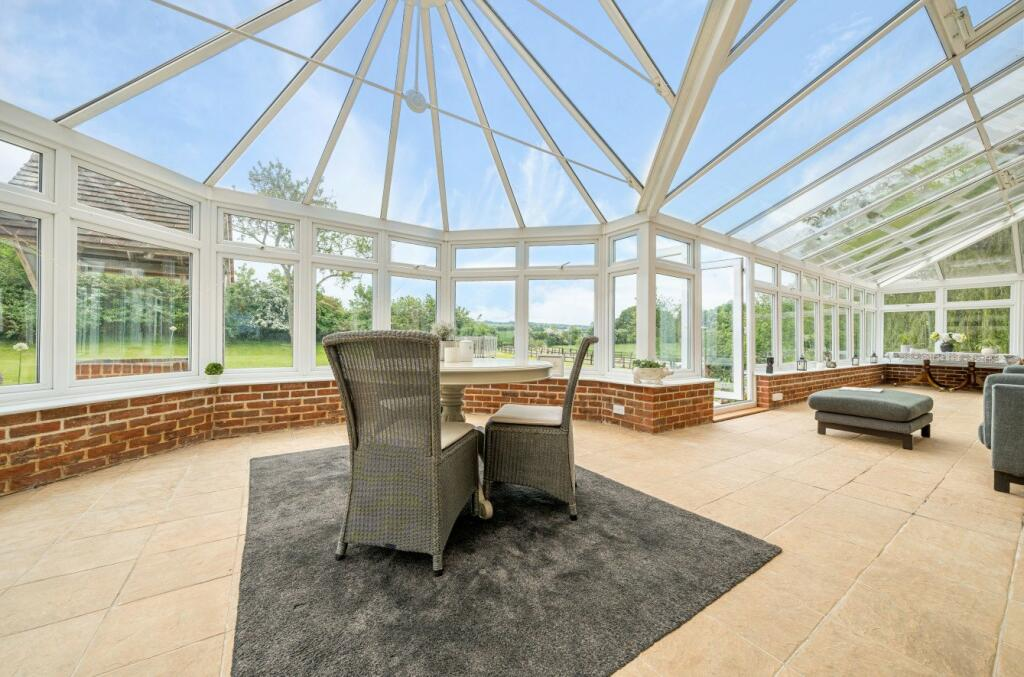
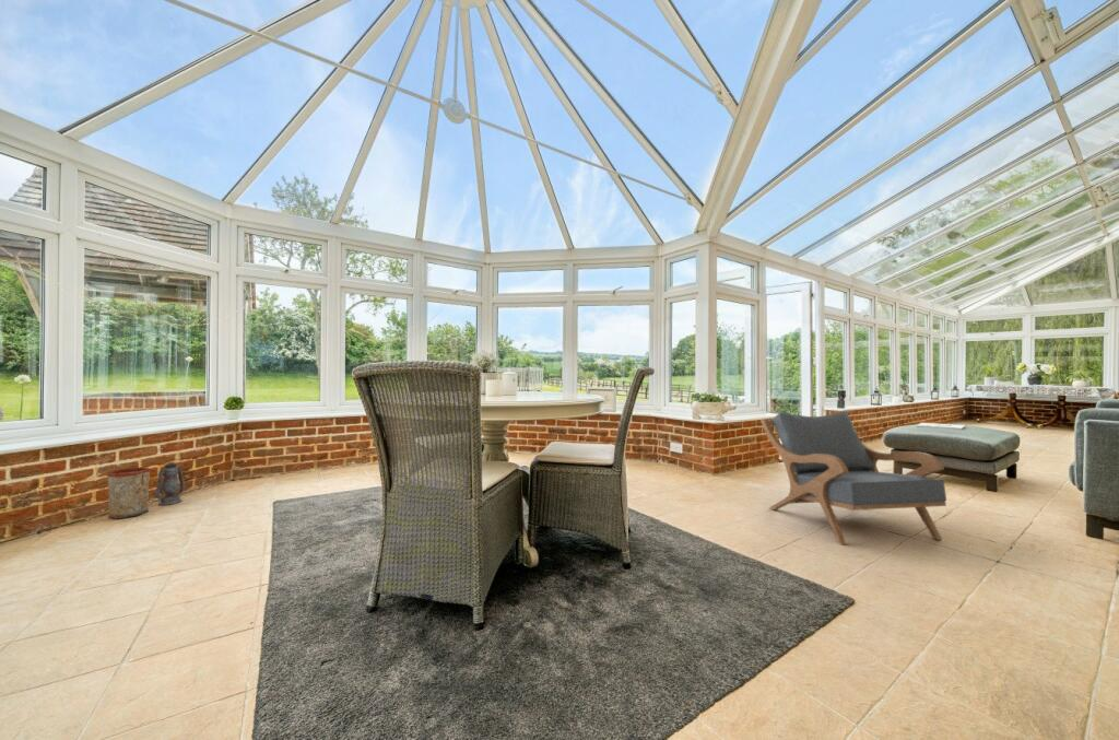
+ lantern (169, 482)
+ armchair (844, 468)
+ vase (129, 492)
